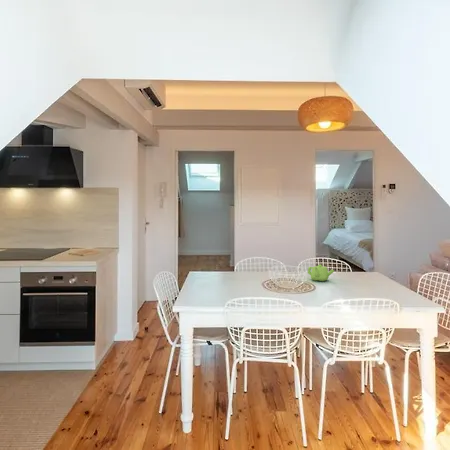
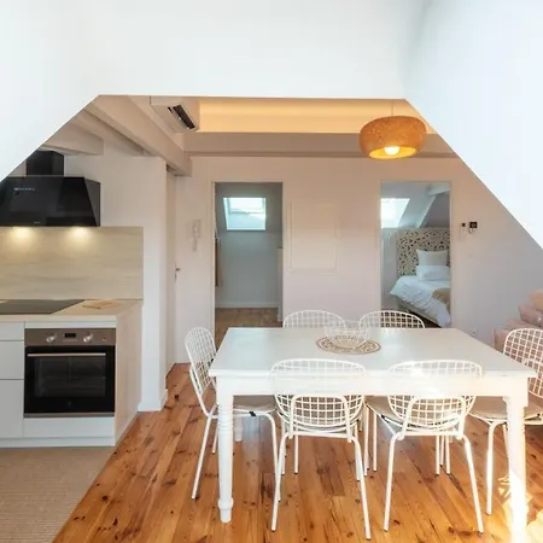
- teapot (320, 272)
